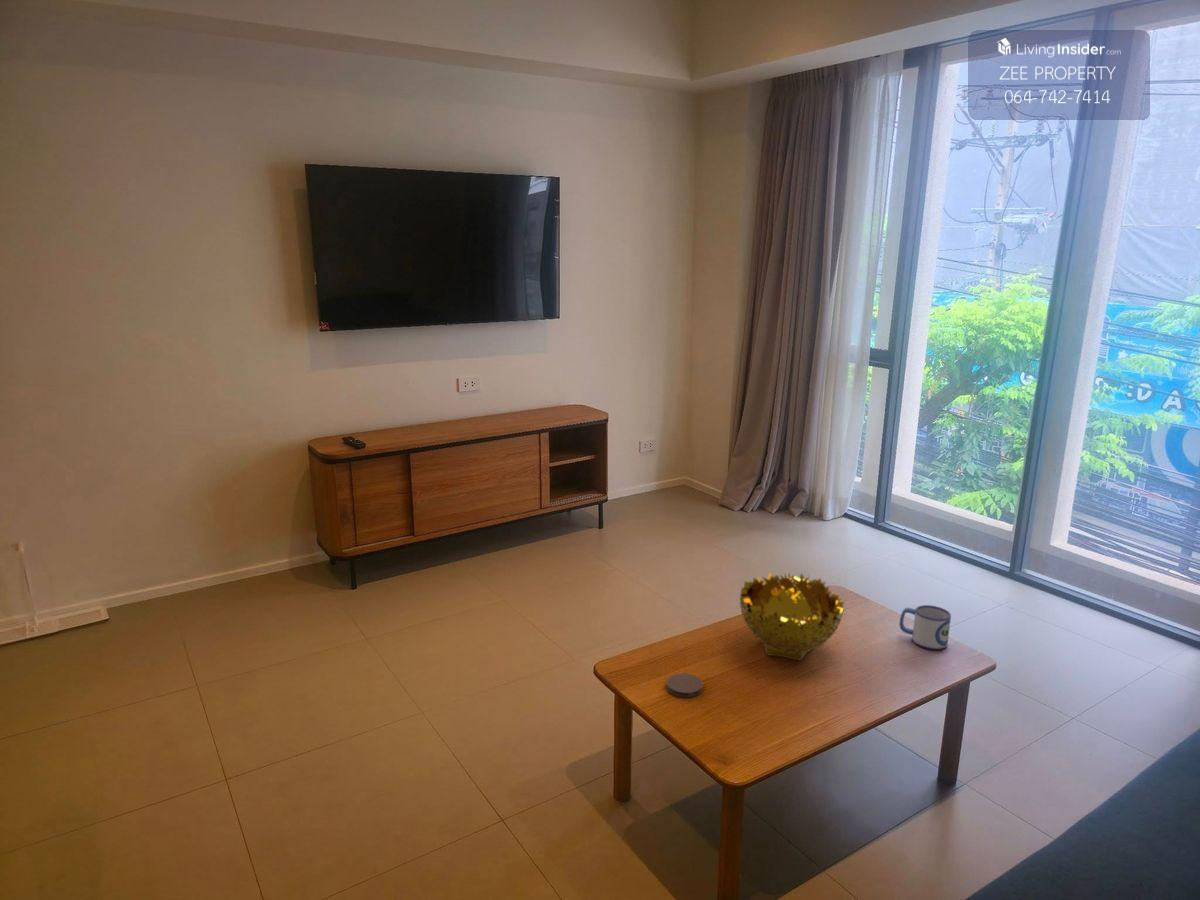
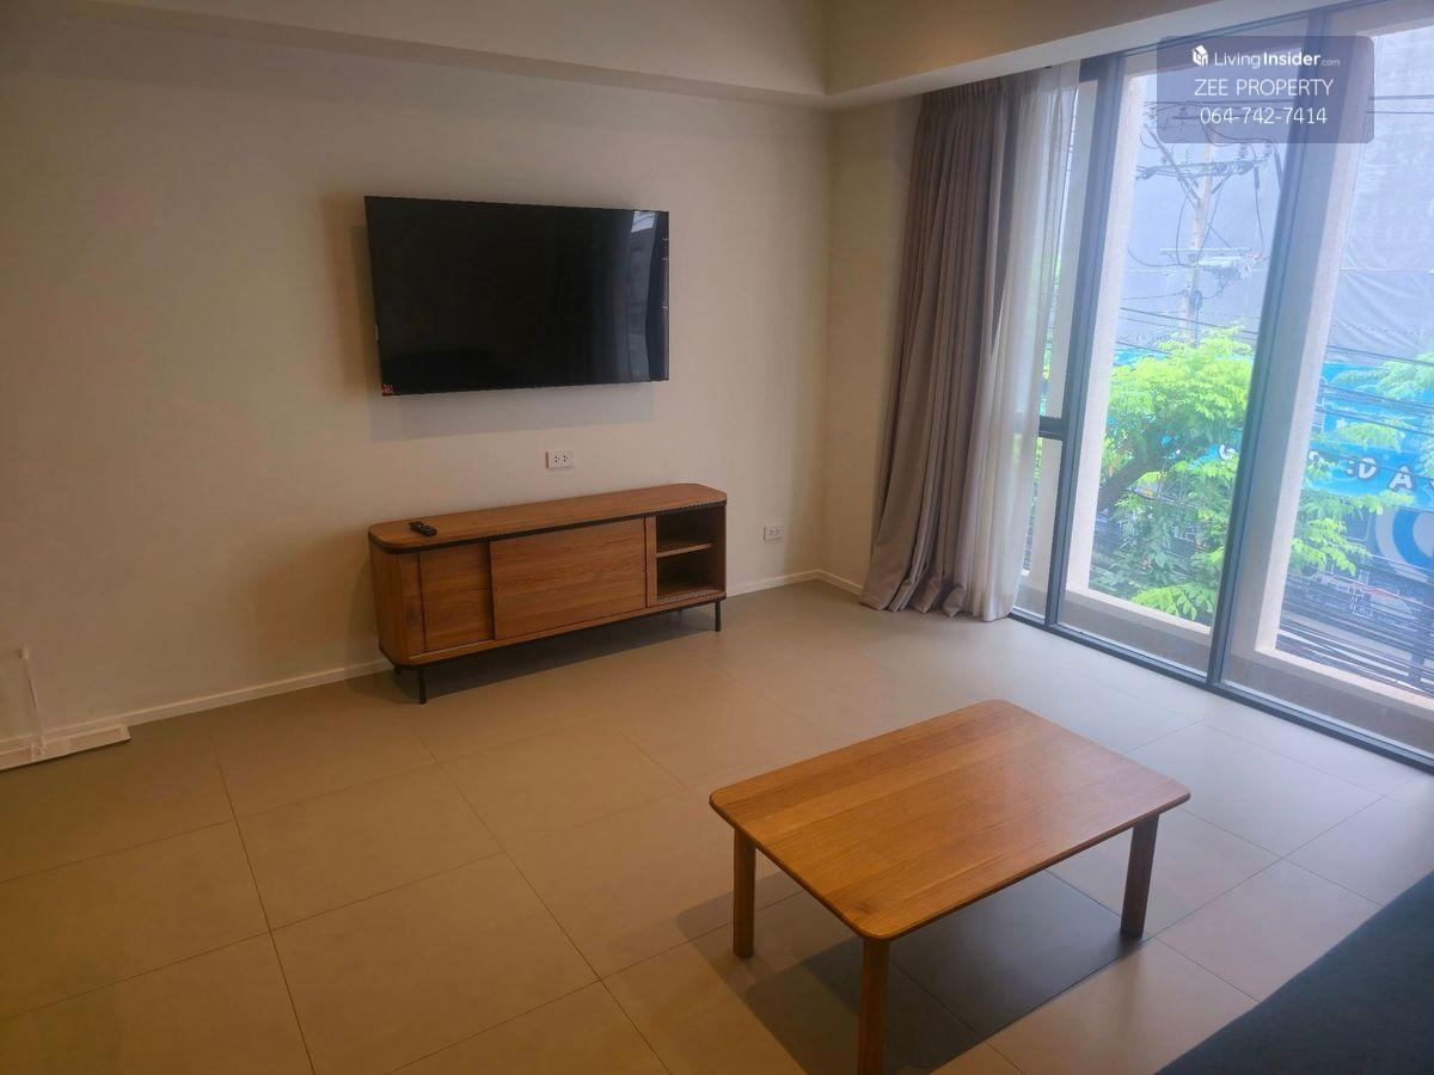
- coaster (684, 685)
- mug (924, 625)
- decorative bowl (789, 619)
